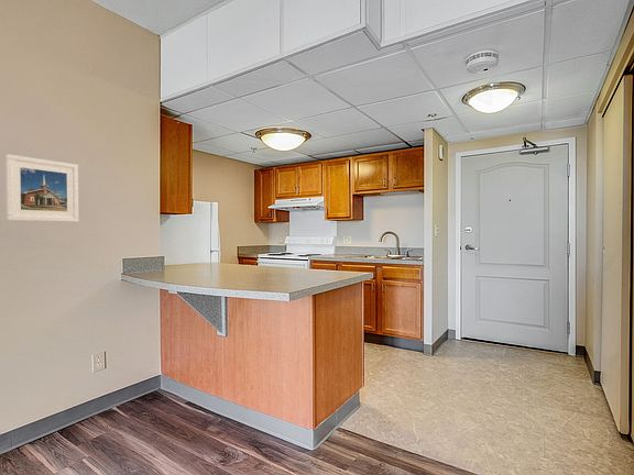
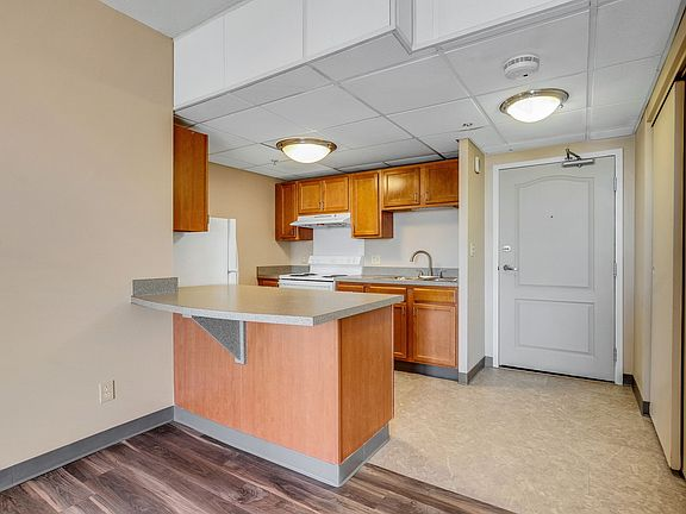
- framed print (44, 190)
